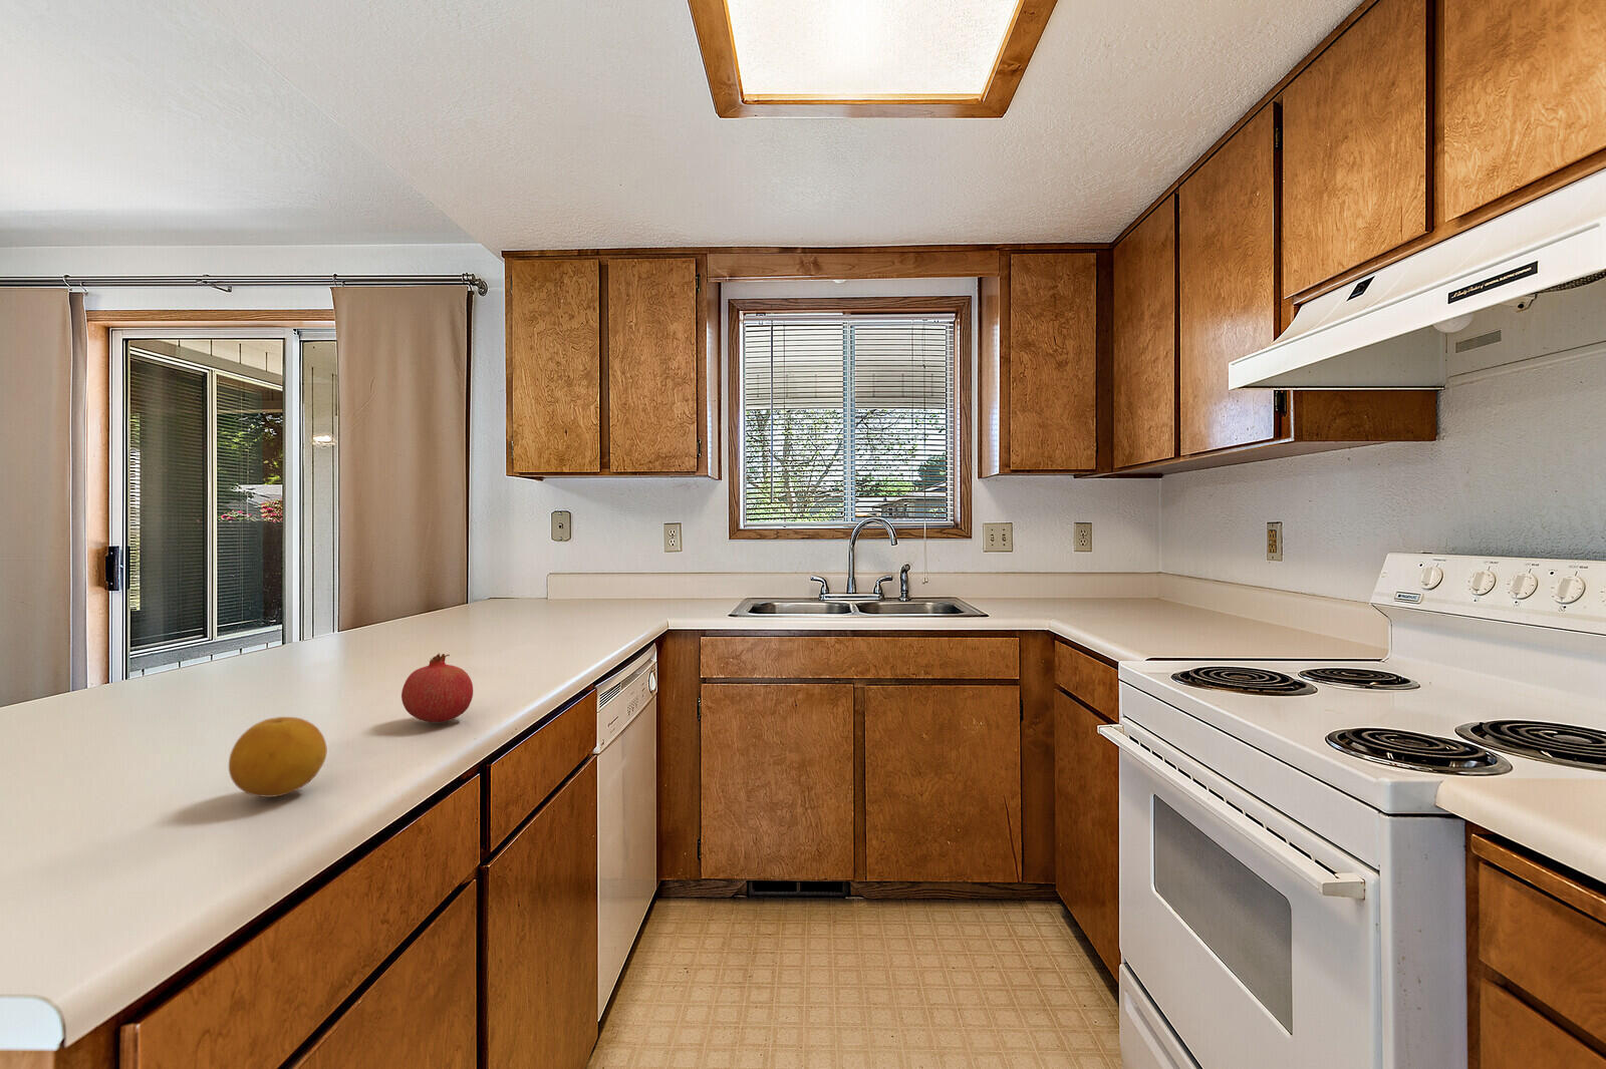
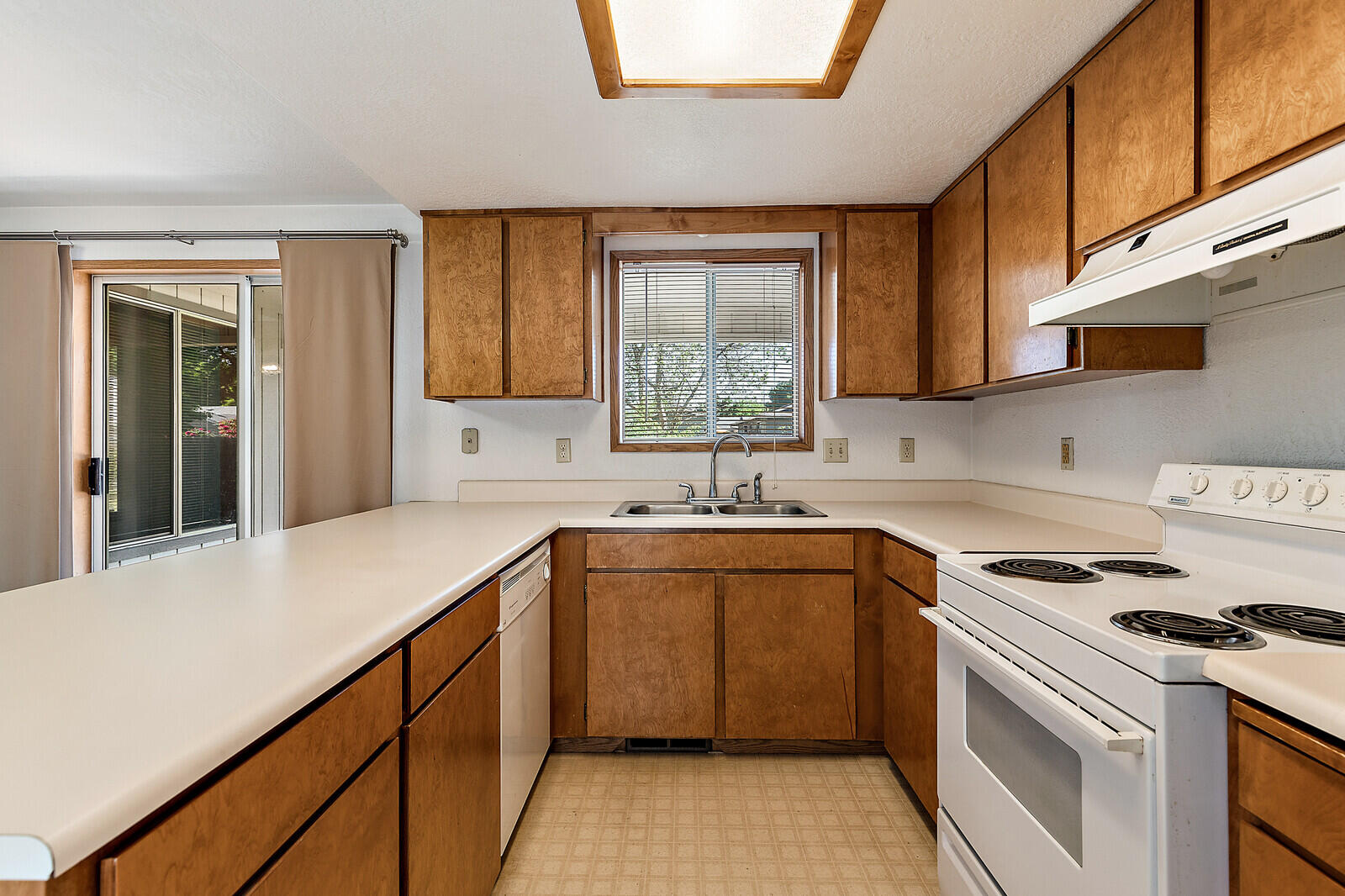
- fruit (279, 756)
- fruit (438, 687)
